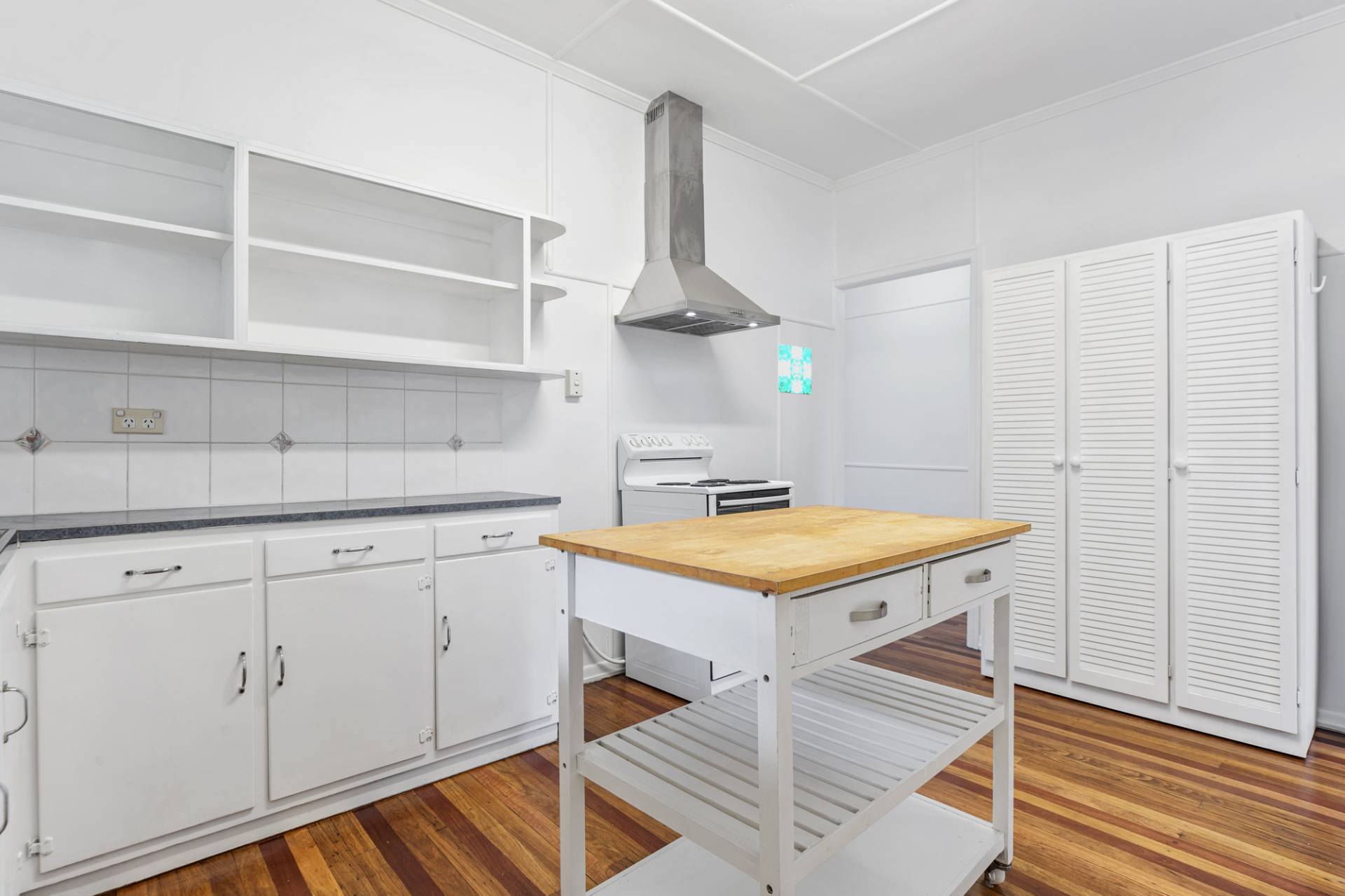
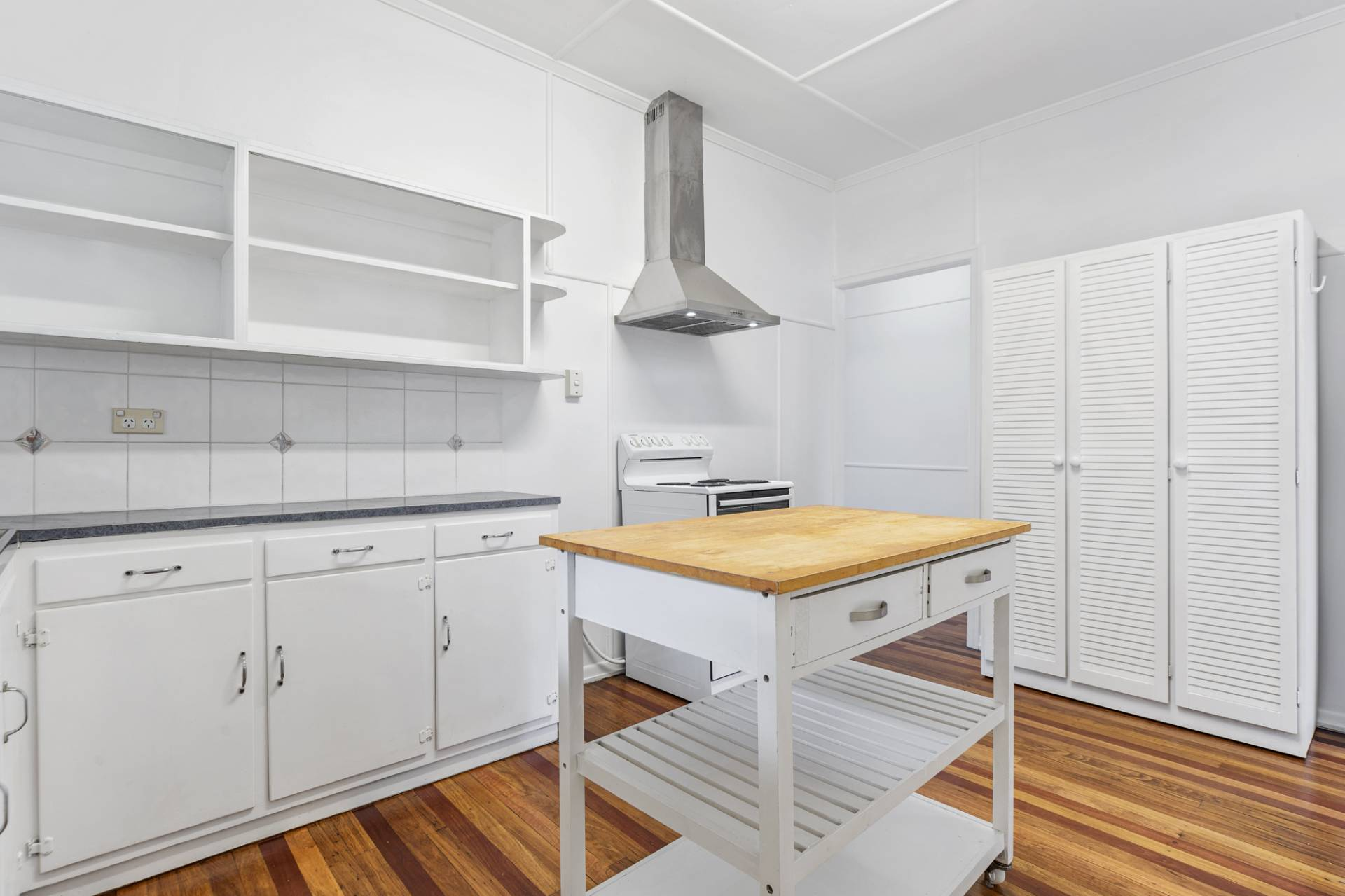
- wall art (795, 370)
